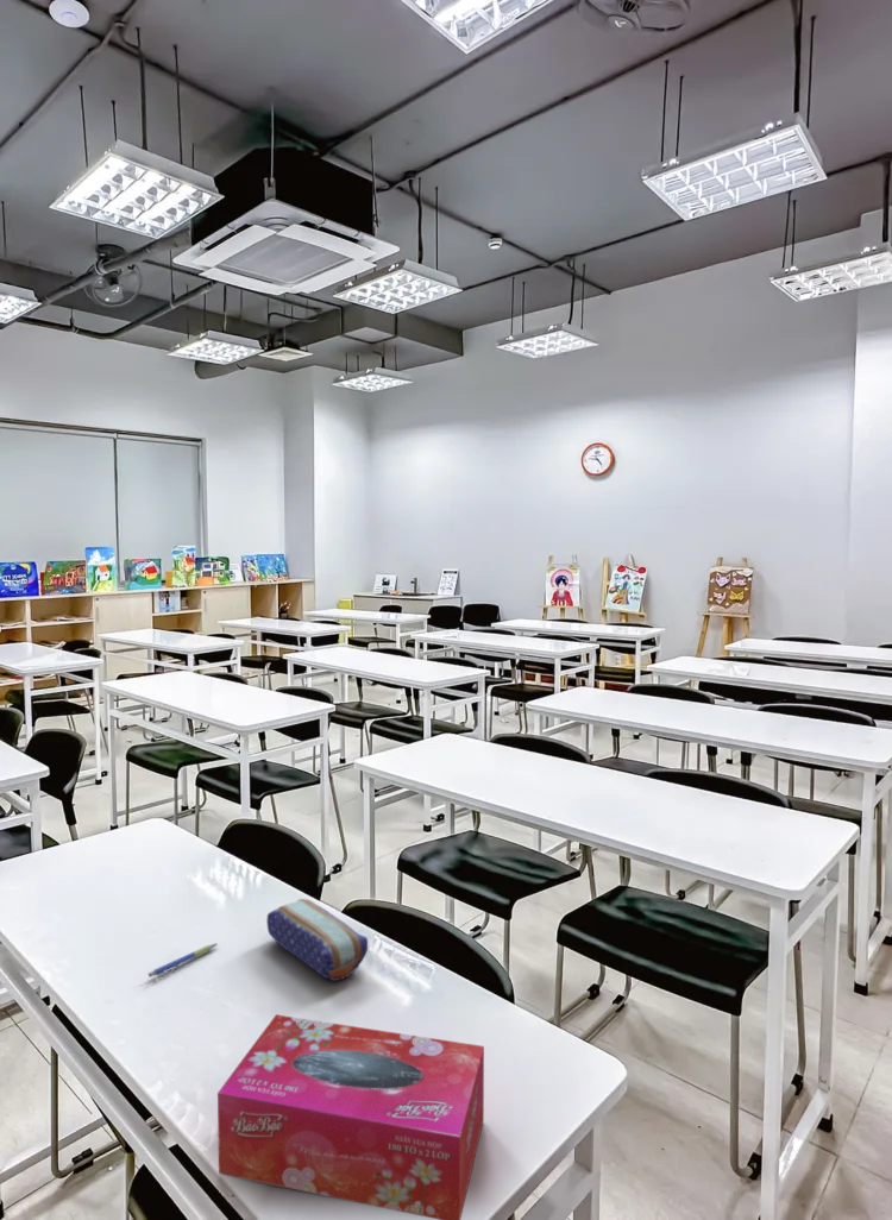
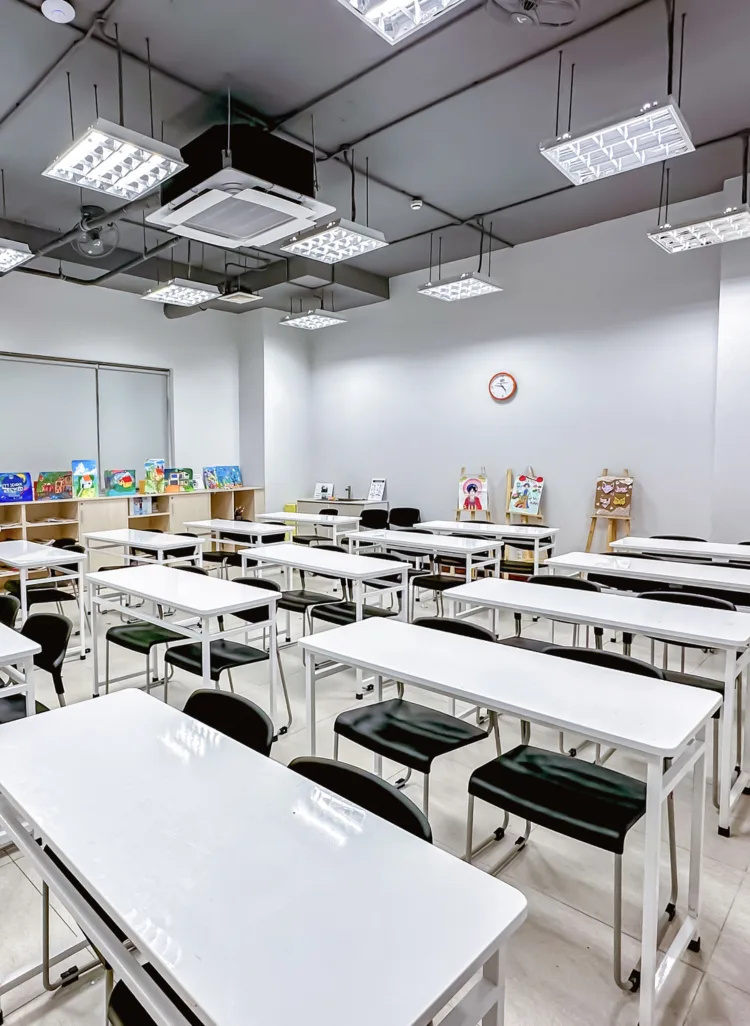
- pen (184, 958)
- tissue box (357, 1107)
- pencil case (315, 935)
